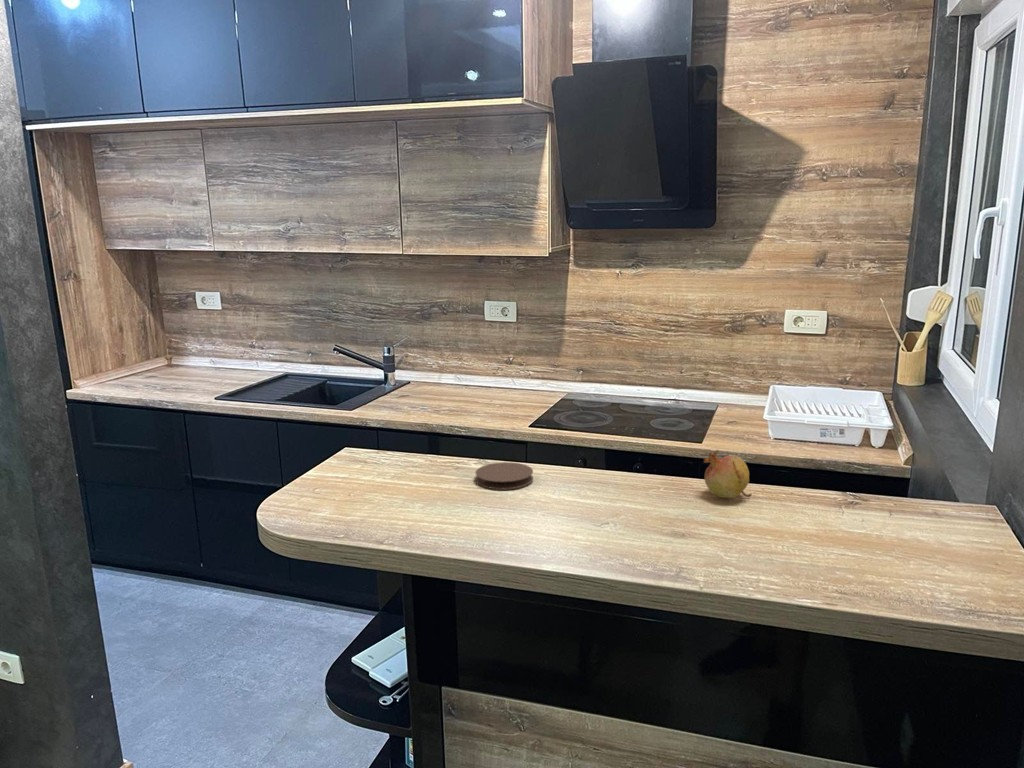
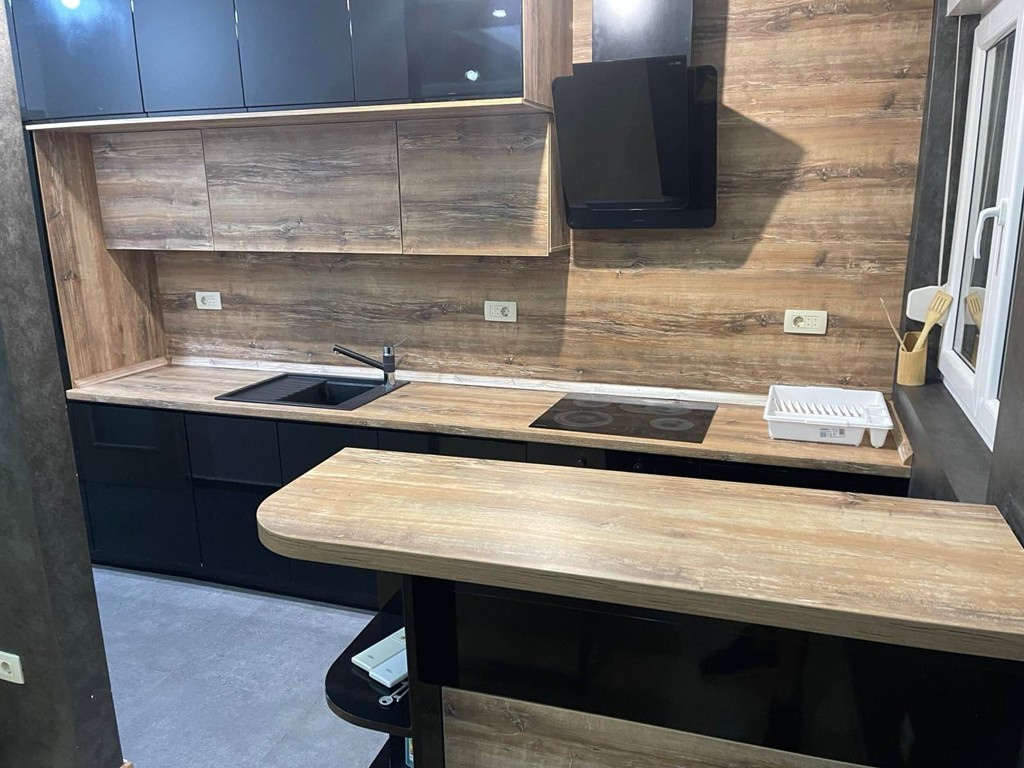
- coaster (504, 475)
- fruit (726, 473)
